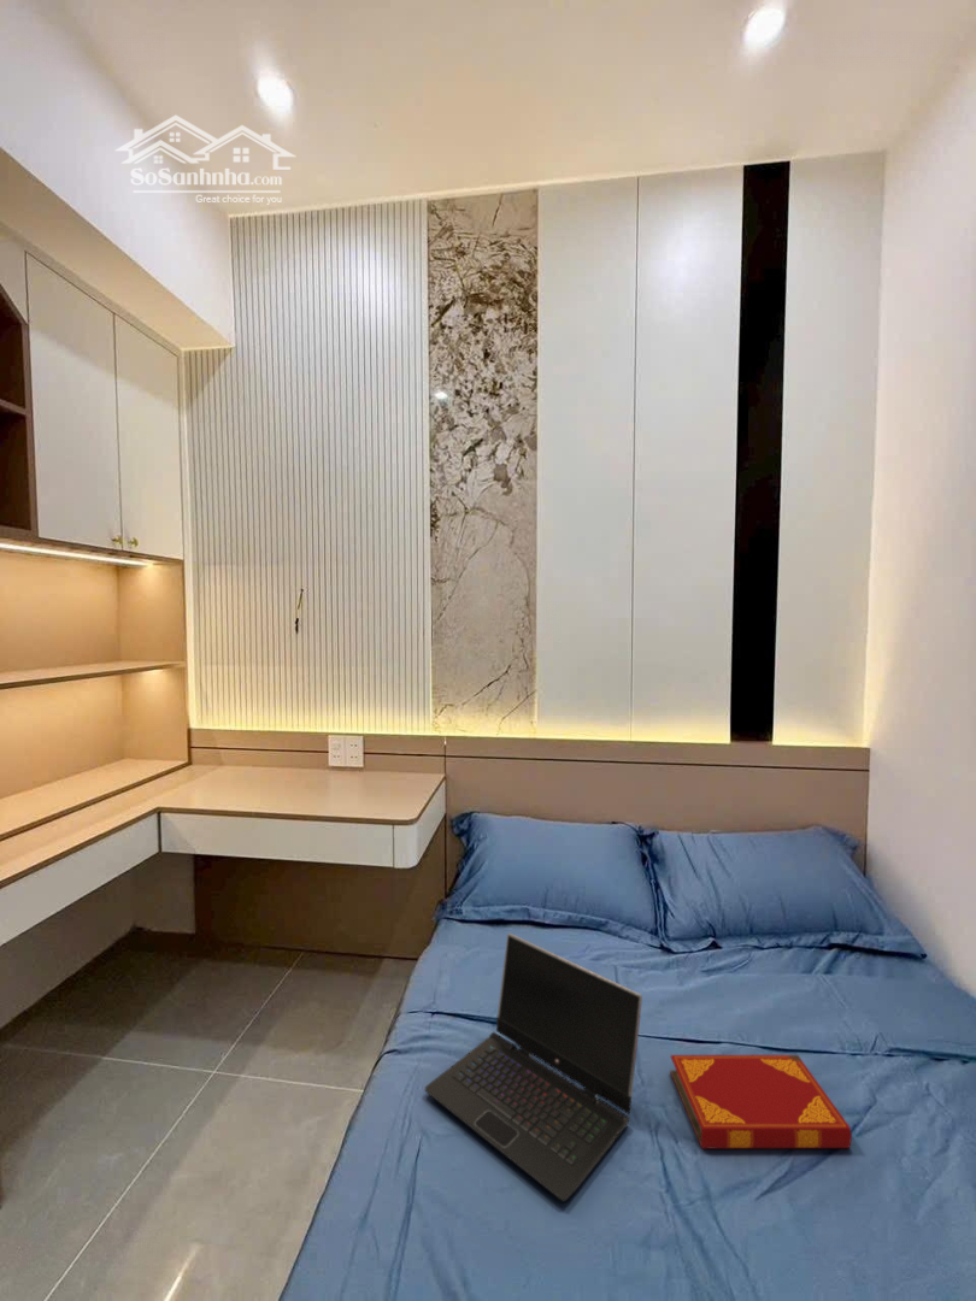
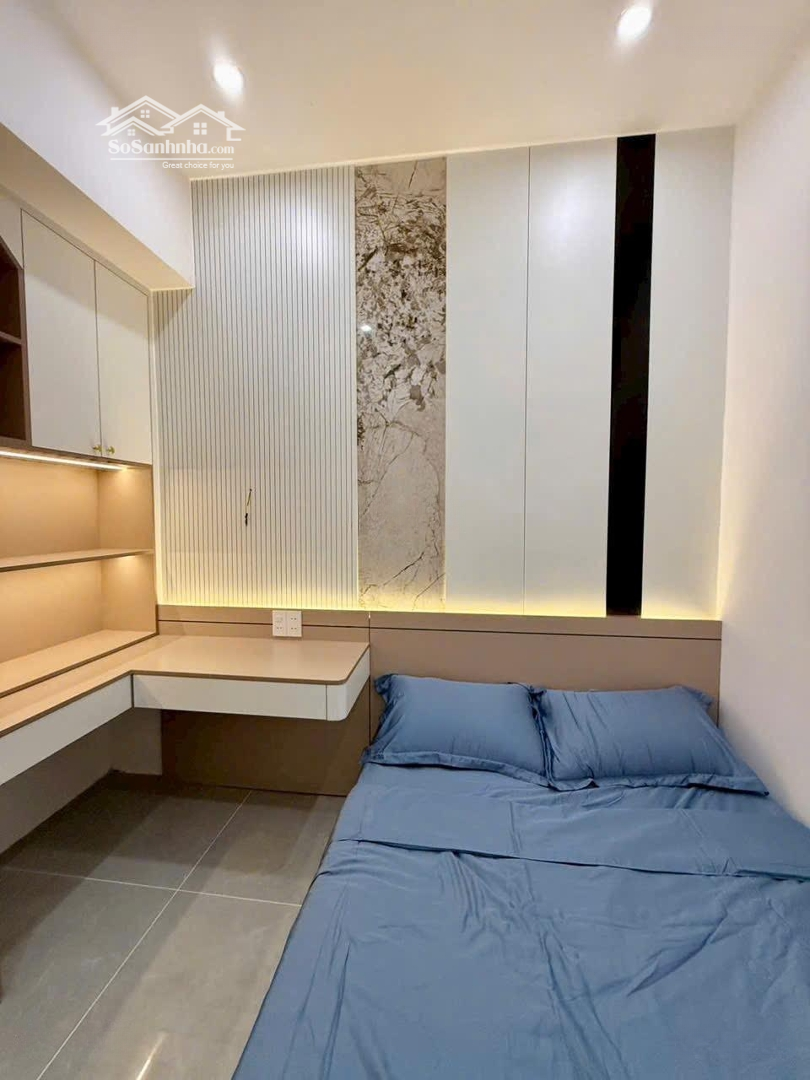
- hardback book (753, 1099)
- laptop computer (530, 1046)
